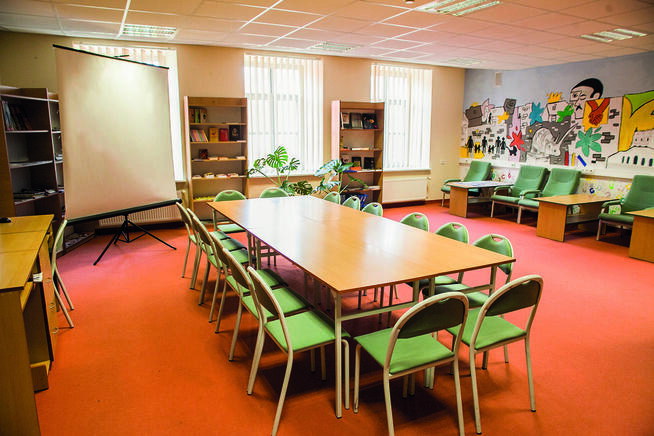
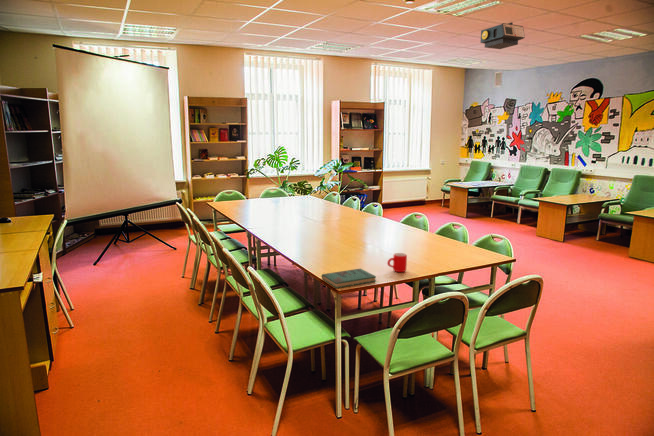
+ book (348, 277)
+ mug (396, 263)
+ projector (502, 34)
